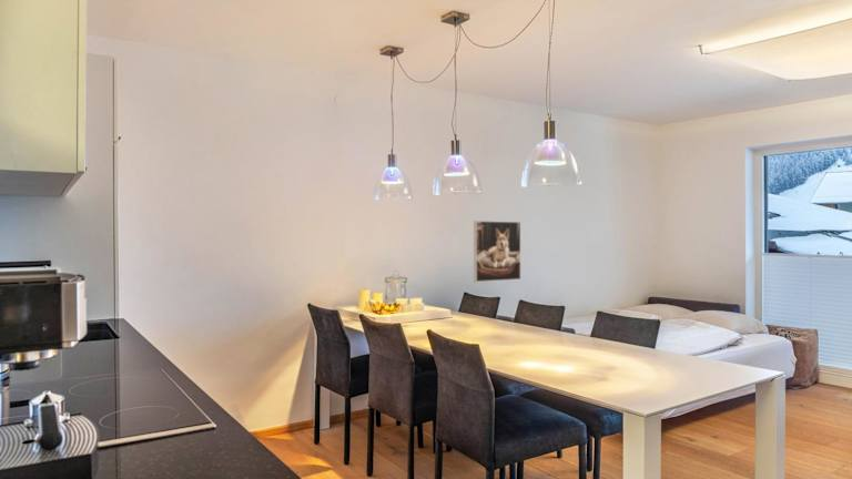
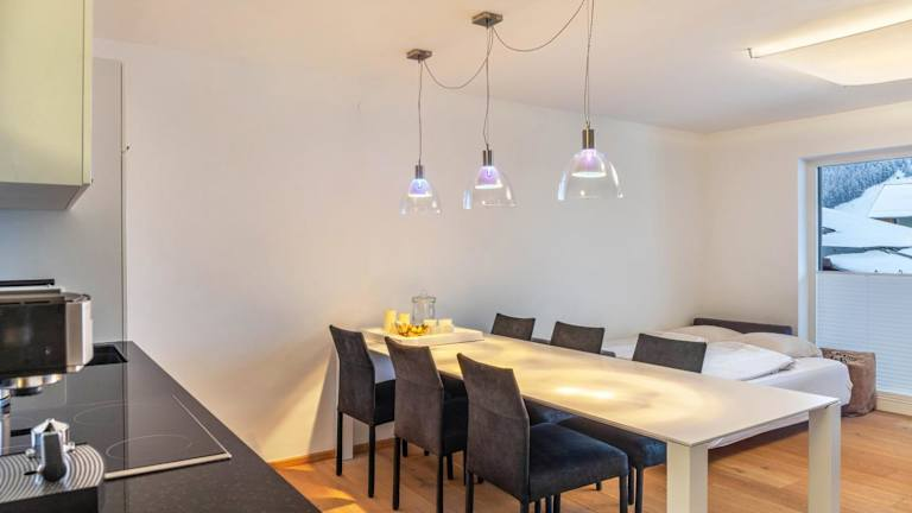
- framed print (497, 251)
